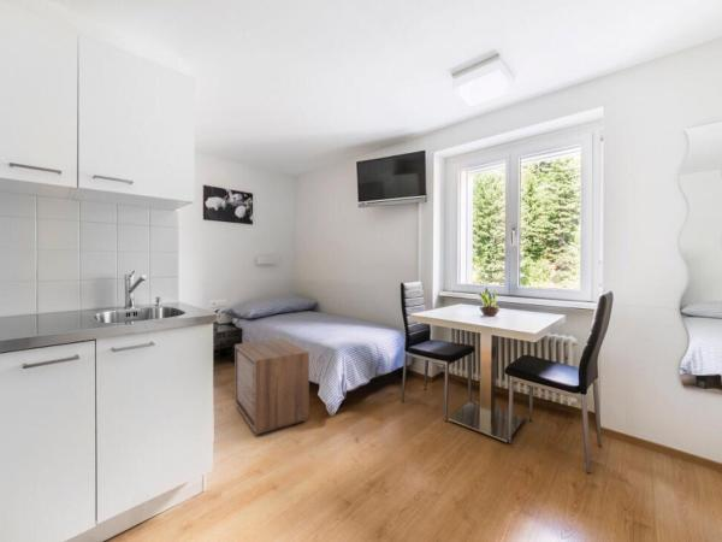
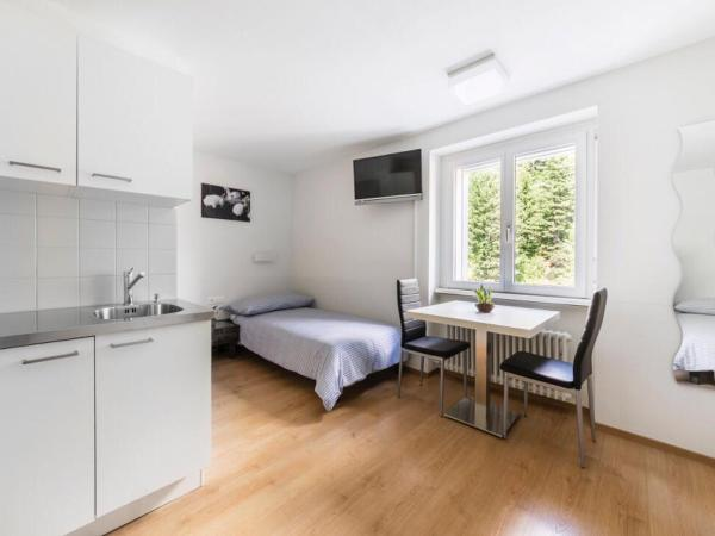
- nightstand (270, 381)
